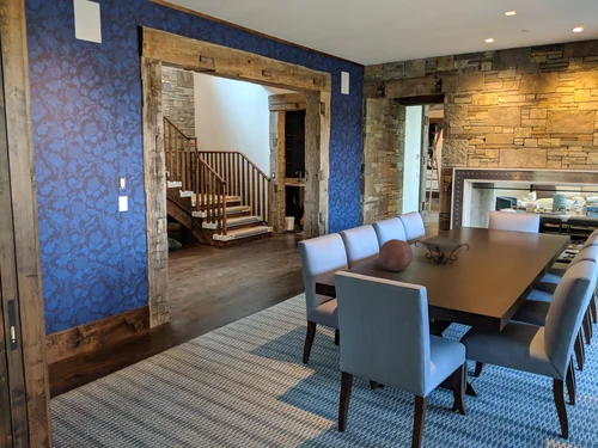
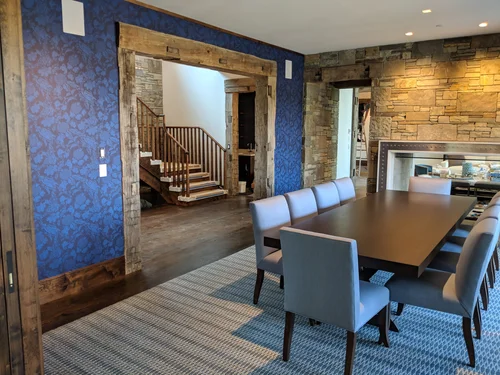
- decorative ball (395, 254)
- decorative bowl (440, 251)
